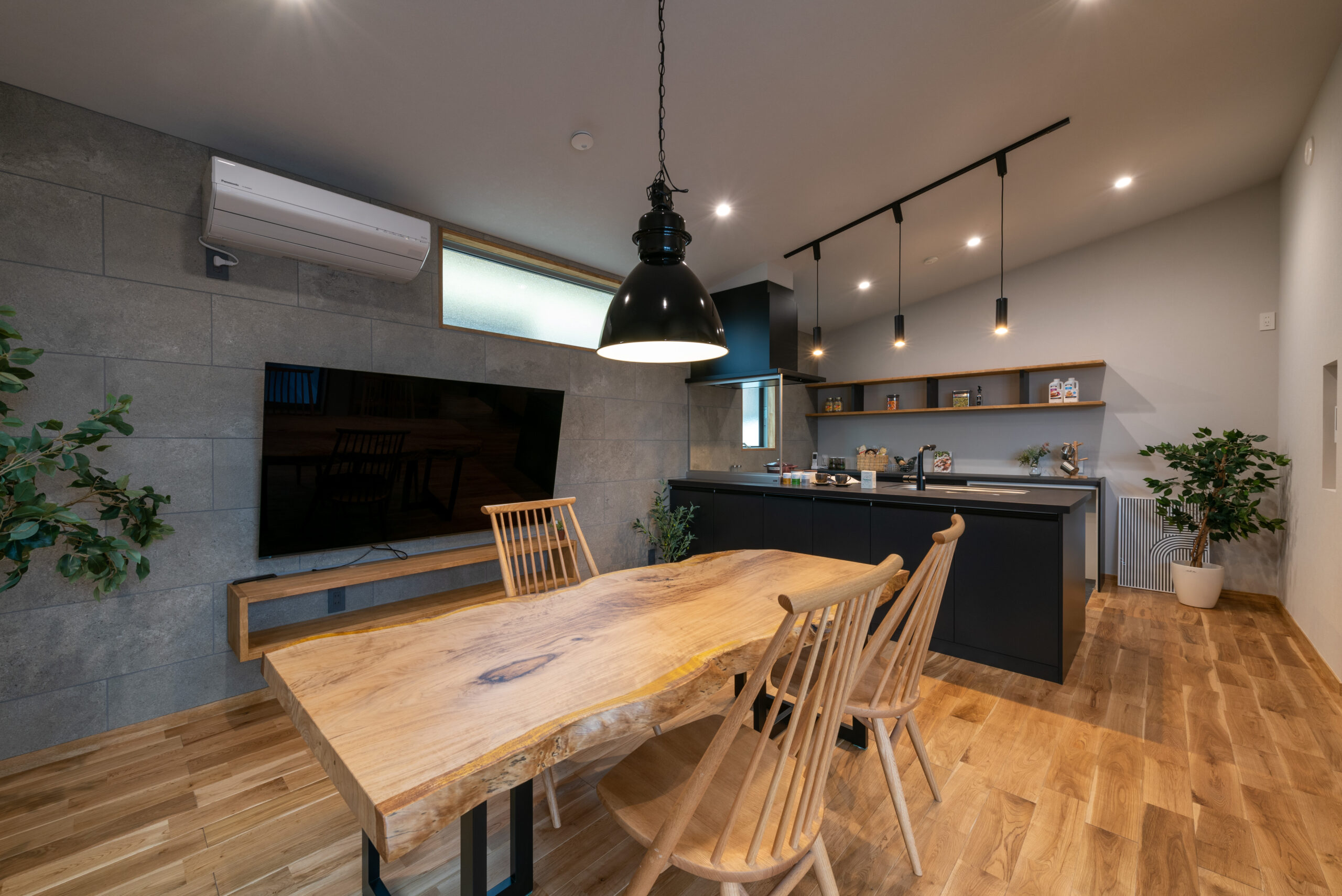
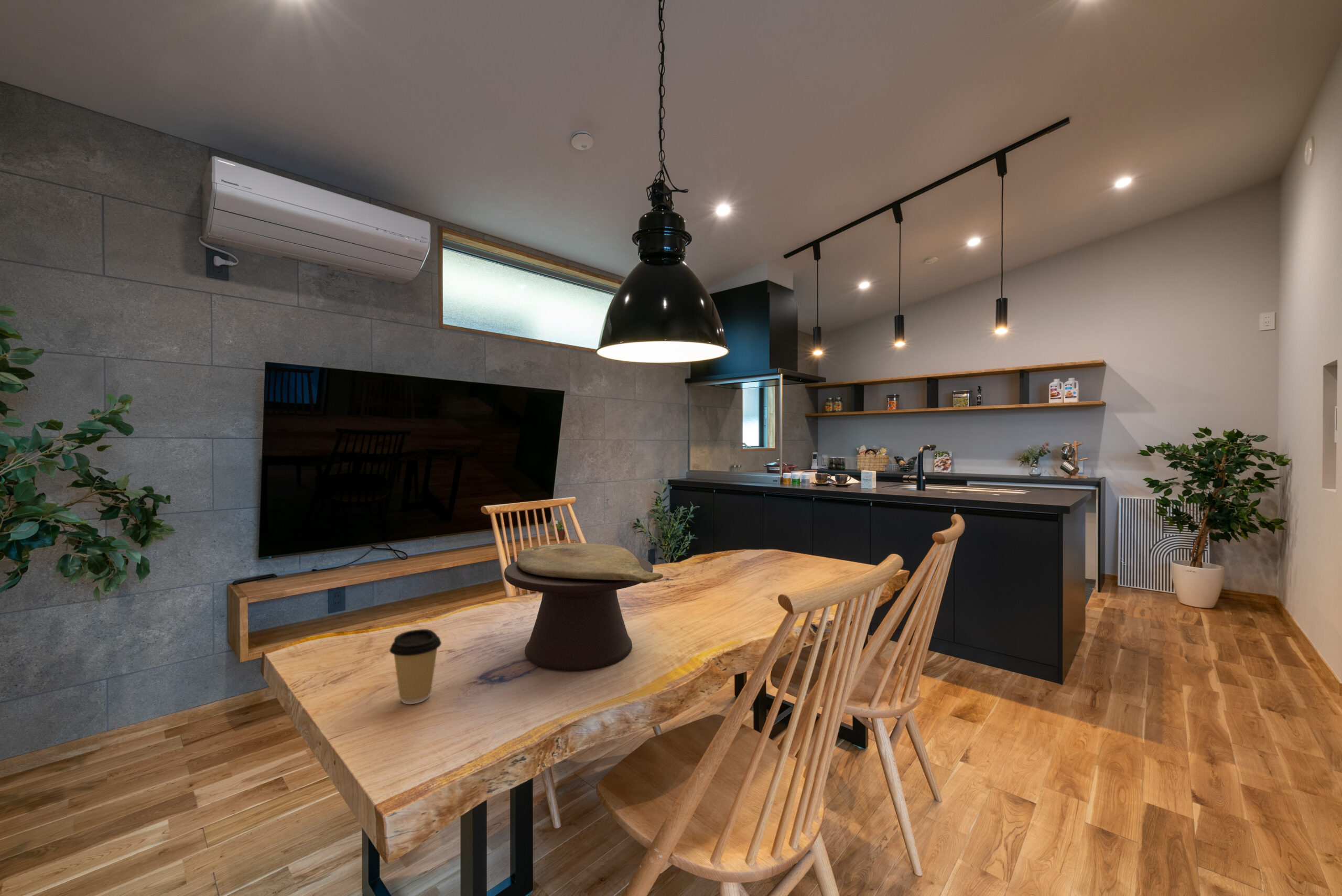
+ decorative bowl (582, 603)
+ coffee cup (416, 667)
